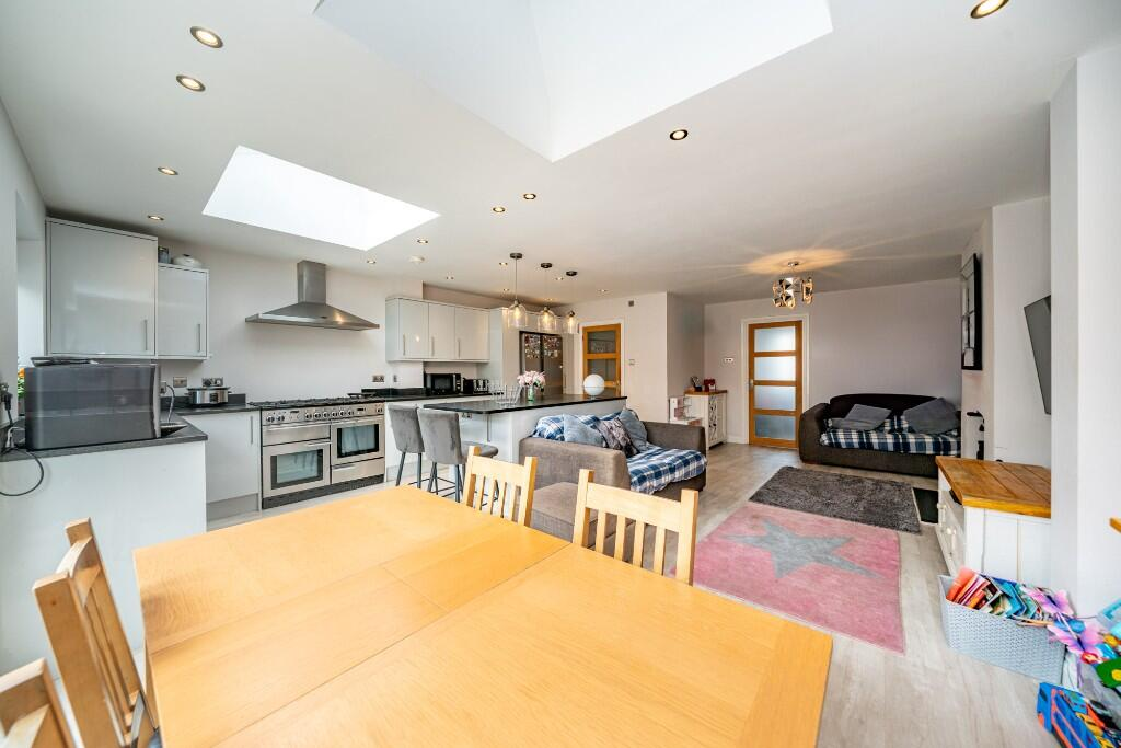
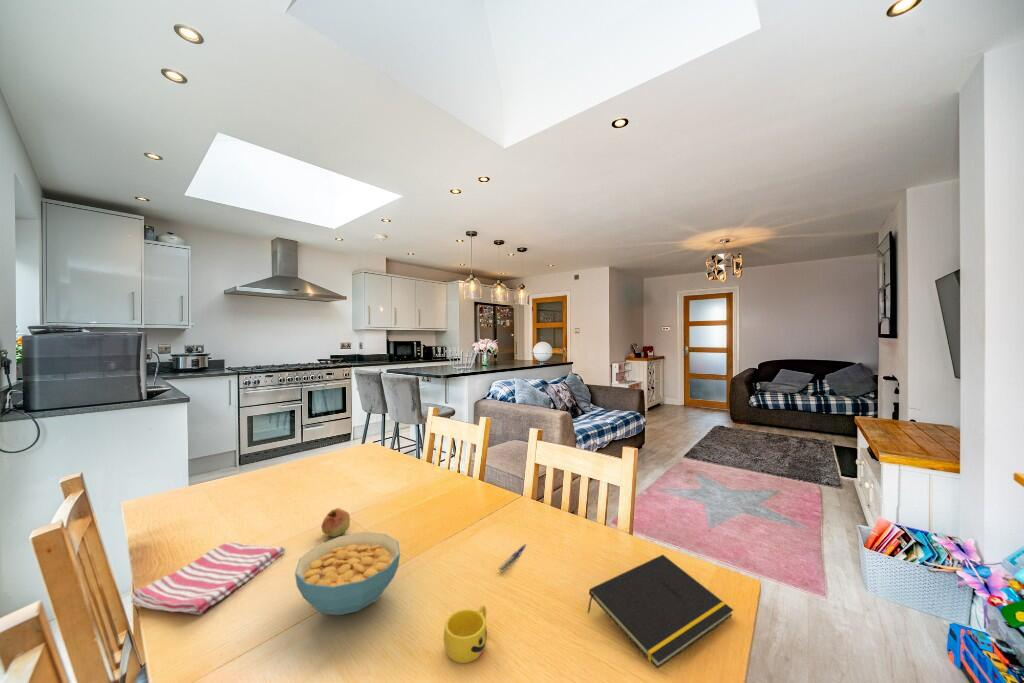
+ pen (513, 556)
+ fruit (336, 521)
+ notepad (660, 601)
+ cup (469, 631)
+ cereal bowl (350, 579)
+ dish towel (216, 570)
